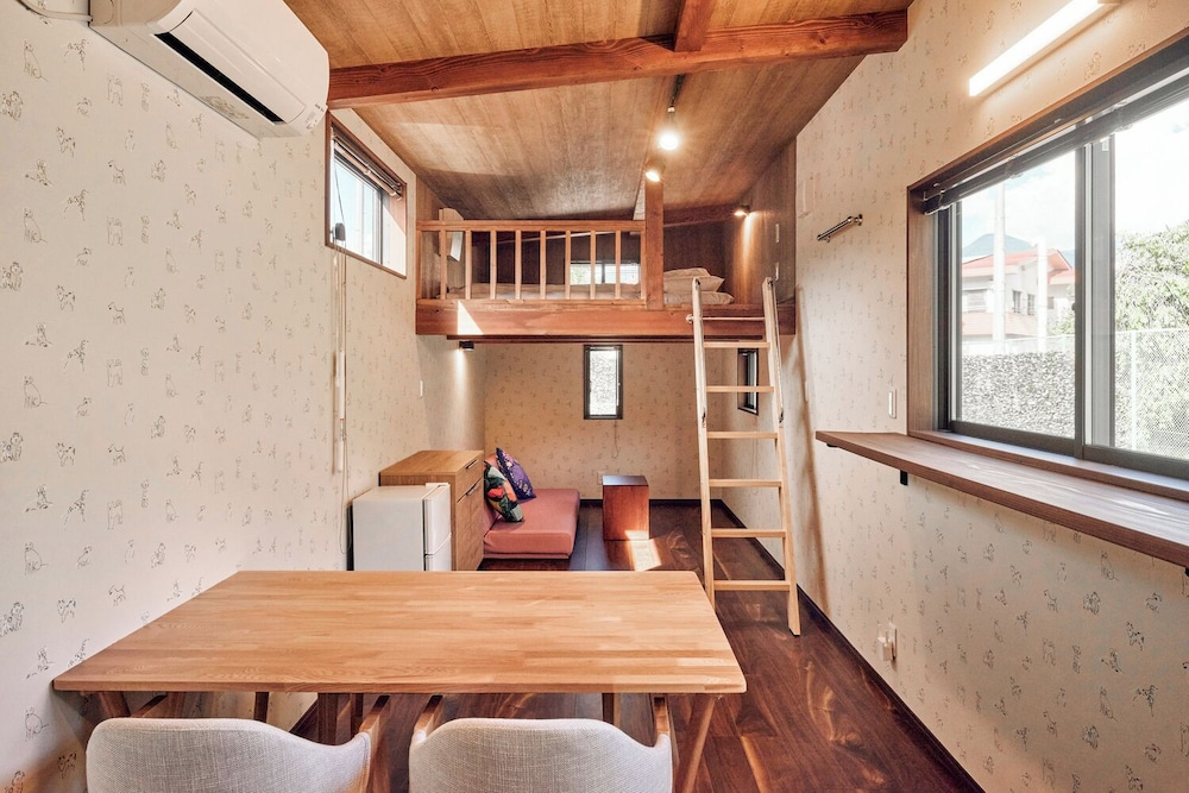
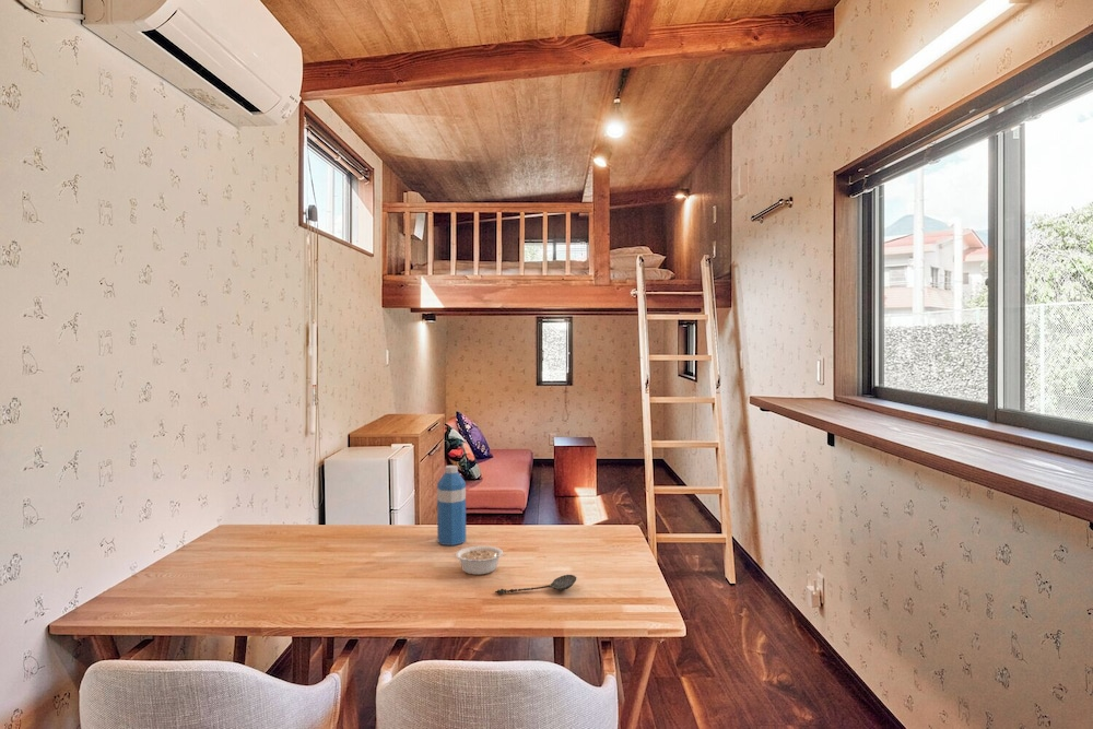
+ legume (481, 558)
+ water bottle (451, 503)
+ spoon (537, 587)
